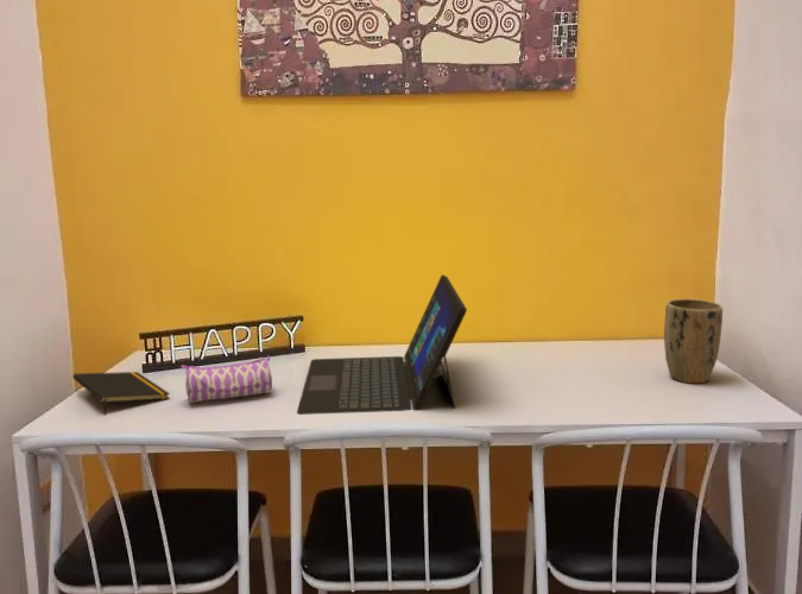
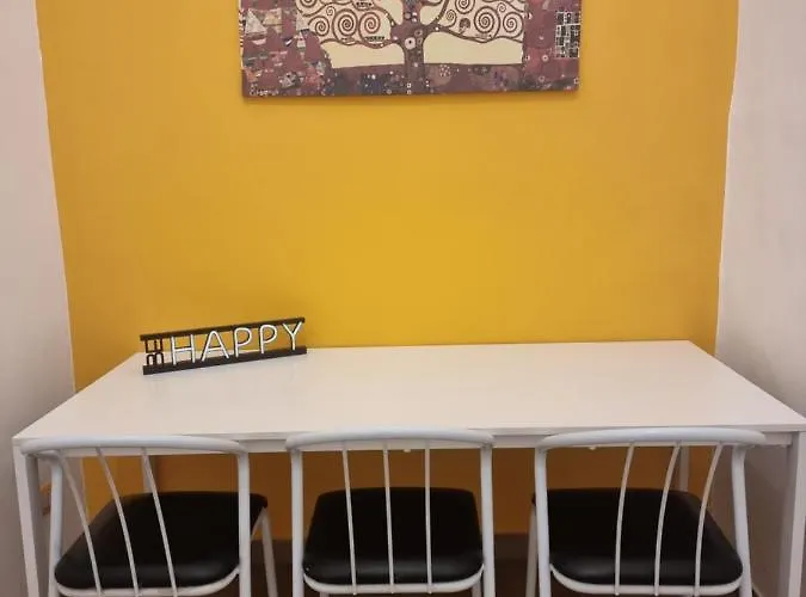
- plant pot (690, 341)
- notepad (120, 385)
- laptop (381, 356)
- pencil case (229, 379)
